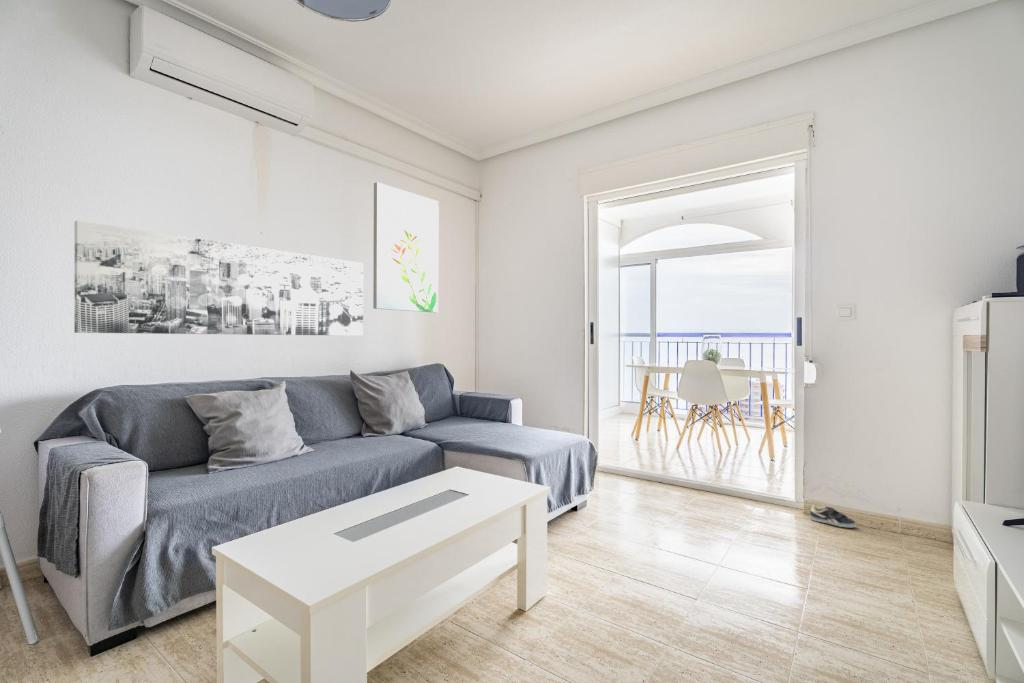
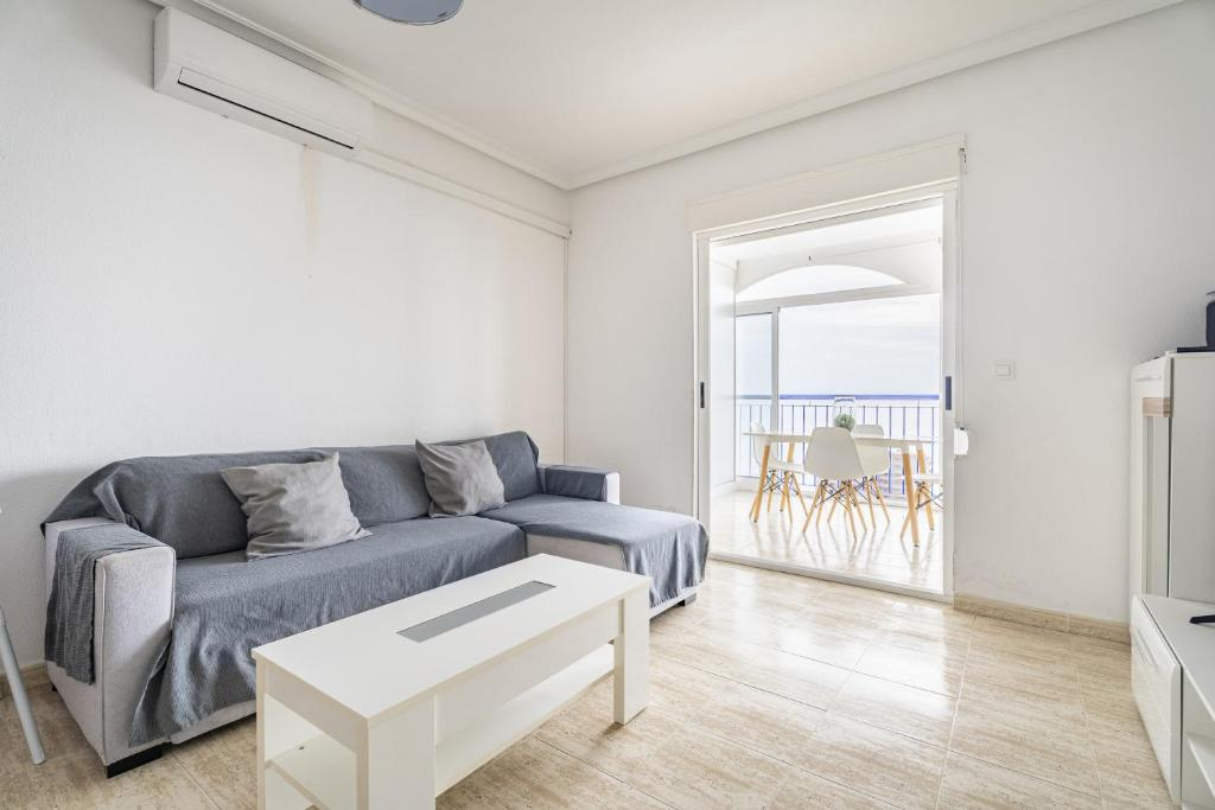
- wall art (407, 251)
- sneaker (832, 515)
- wall art (249, 290)
